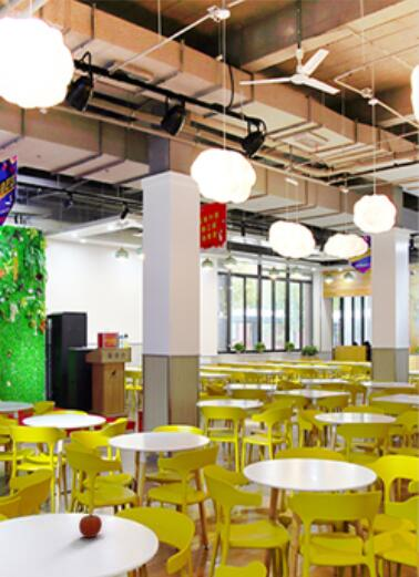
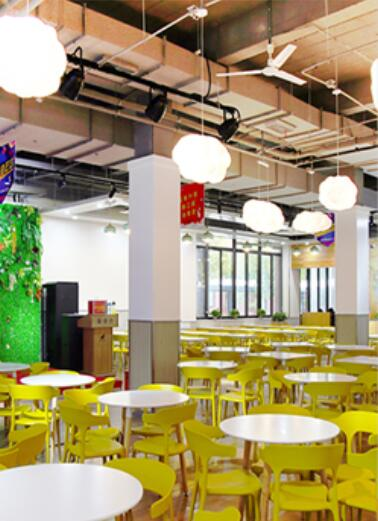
- fruit (90, 523)
